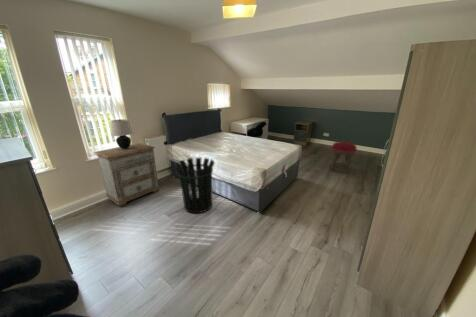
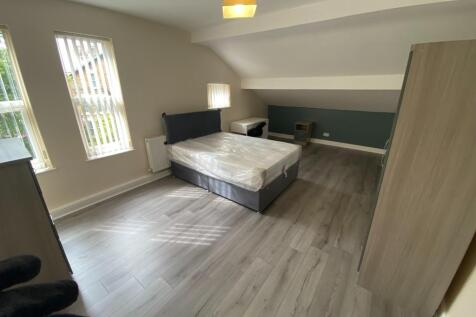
- nightstand (130, 172)
- waste bin (197, 185)
- stool (342, 154)
- table lamp (122, 134)
